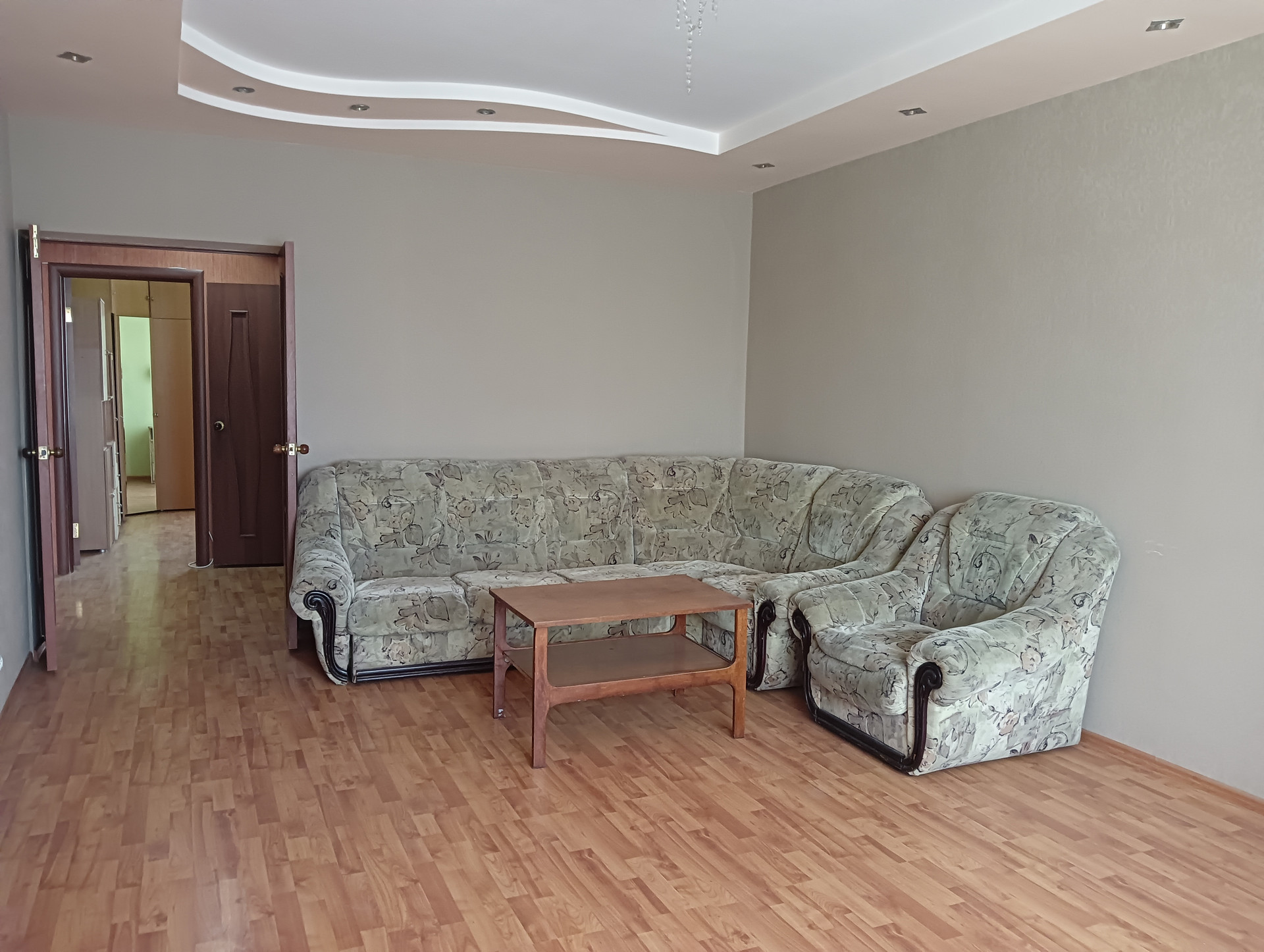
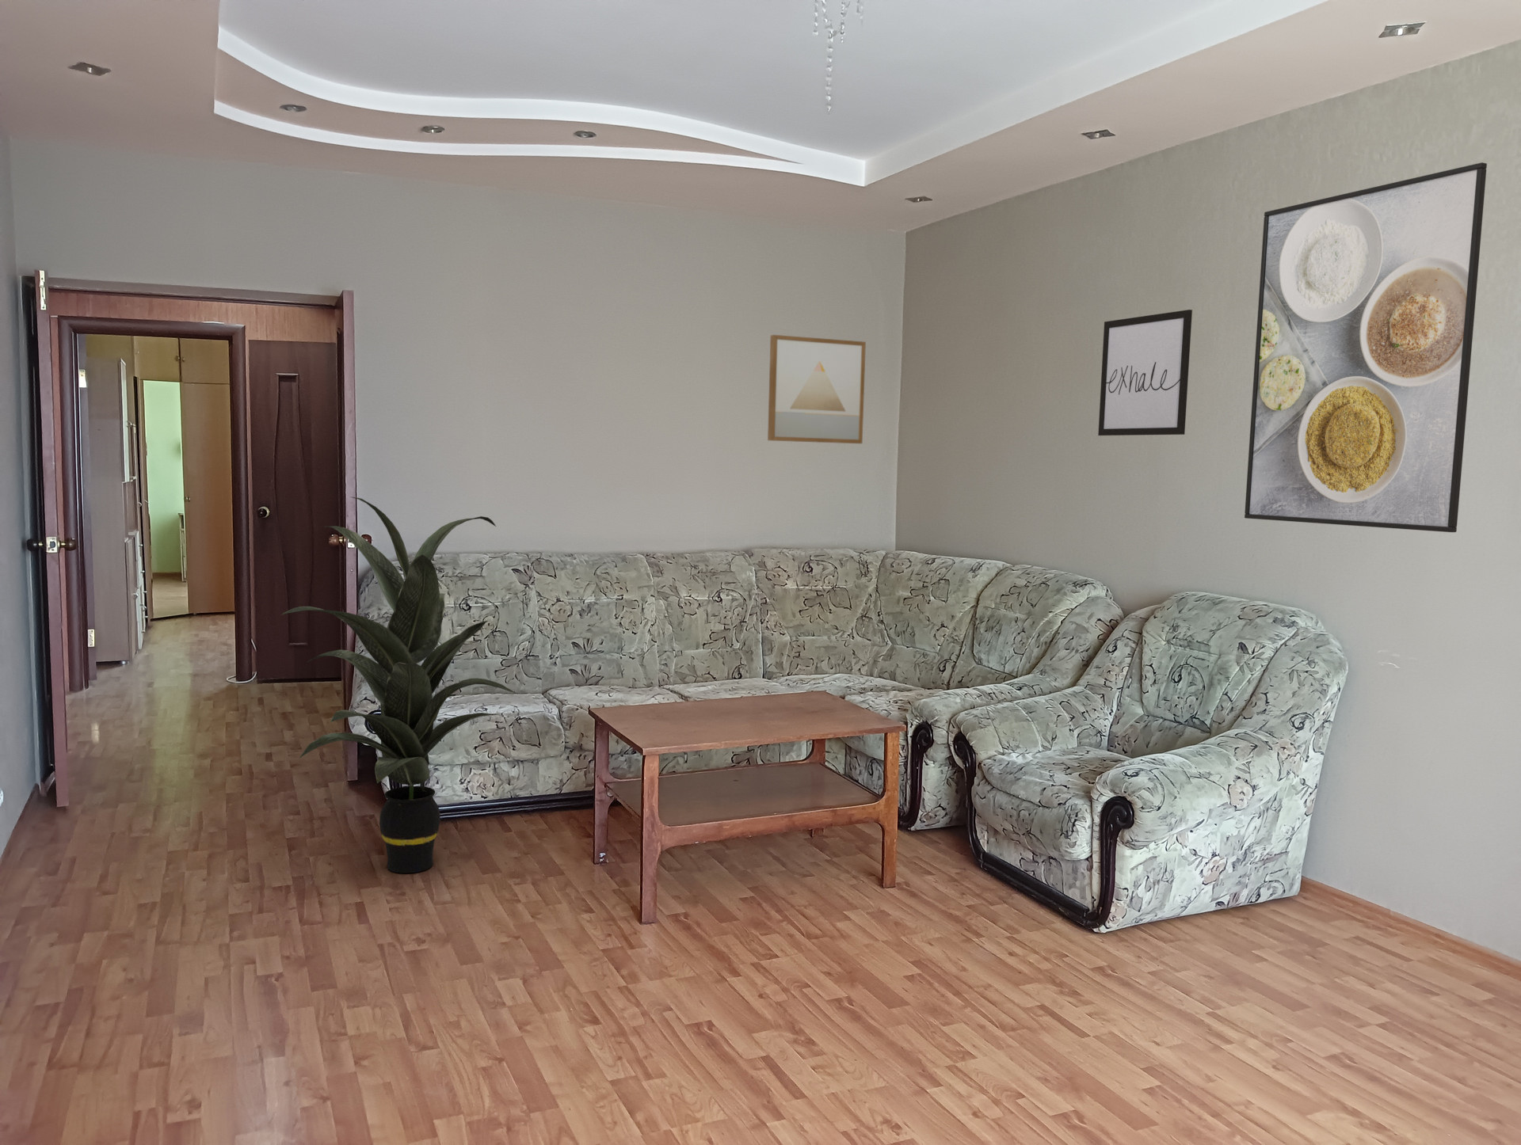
+ indoor plant (395, 683)
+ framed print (1353, 360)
+ wall art (817, 391)
+ wall art (1142, 375)
